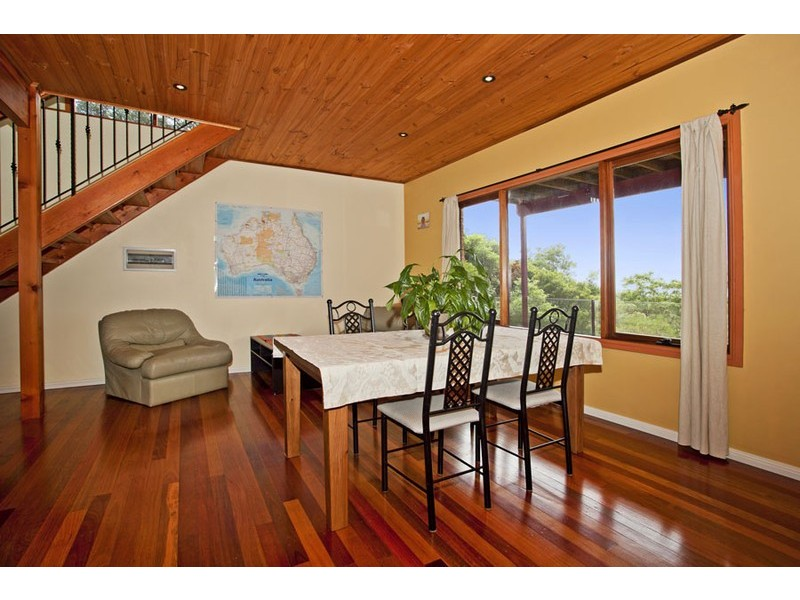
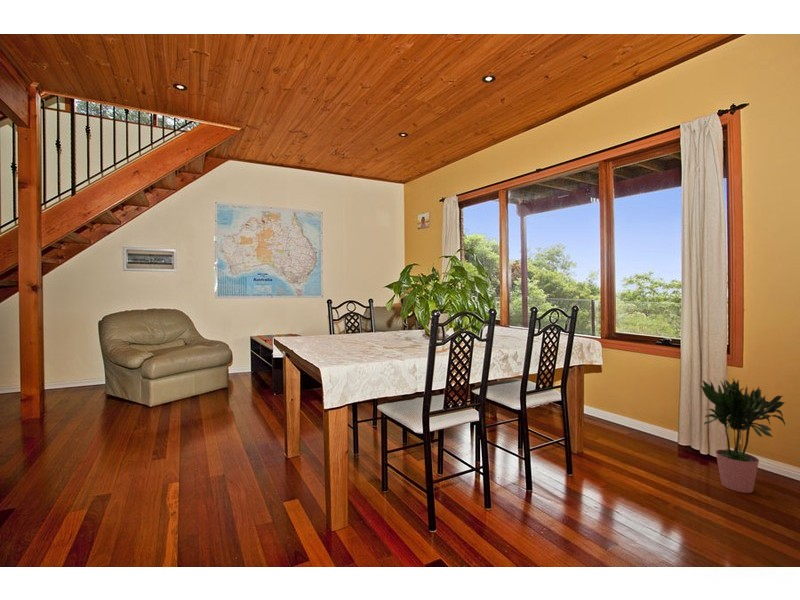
+ potted plant (747, 433)
